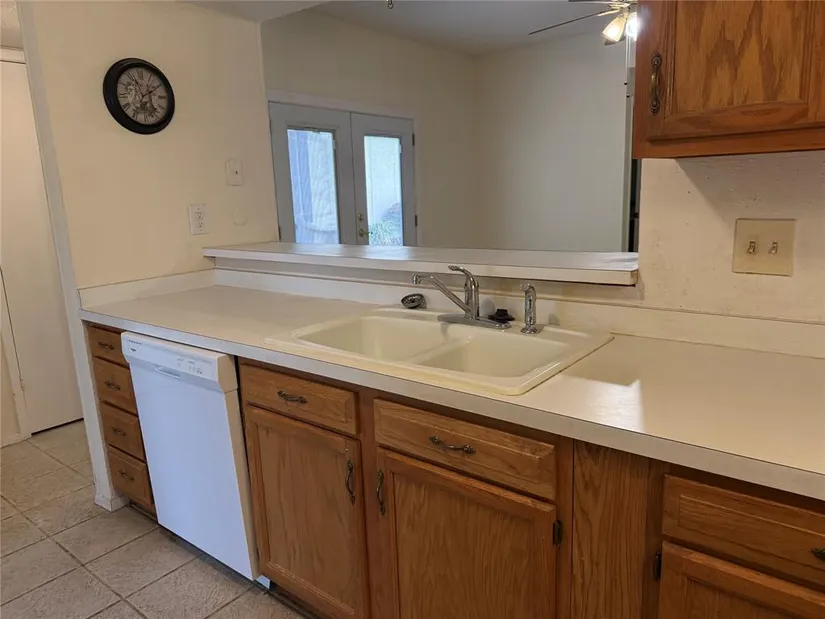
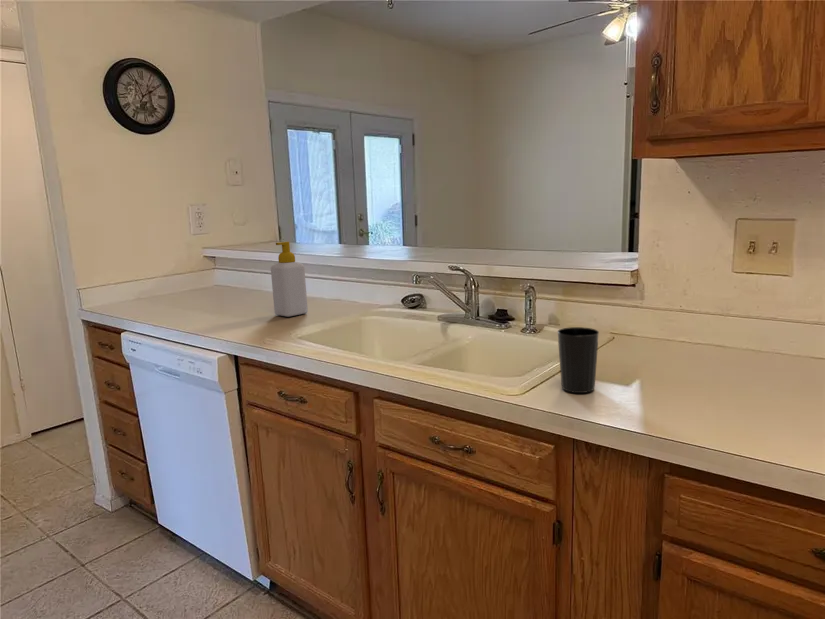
+ cup (577, 360)
+ soap bottle (288, 278)
